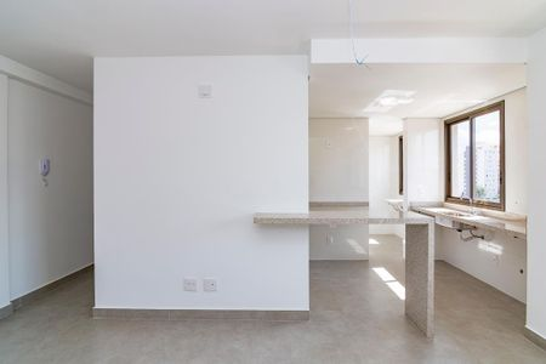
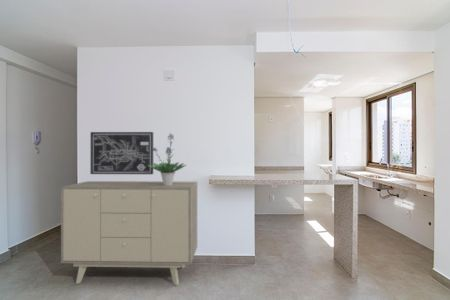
+ potted plant (168, 159)
+ wall art (122, 153)
+ sideboard (134, 229)
